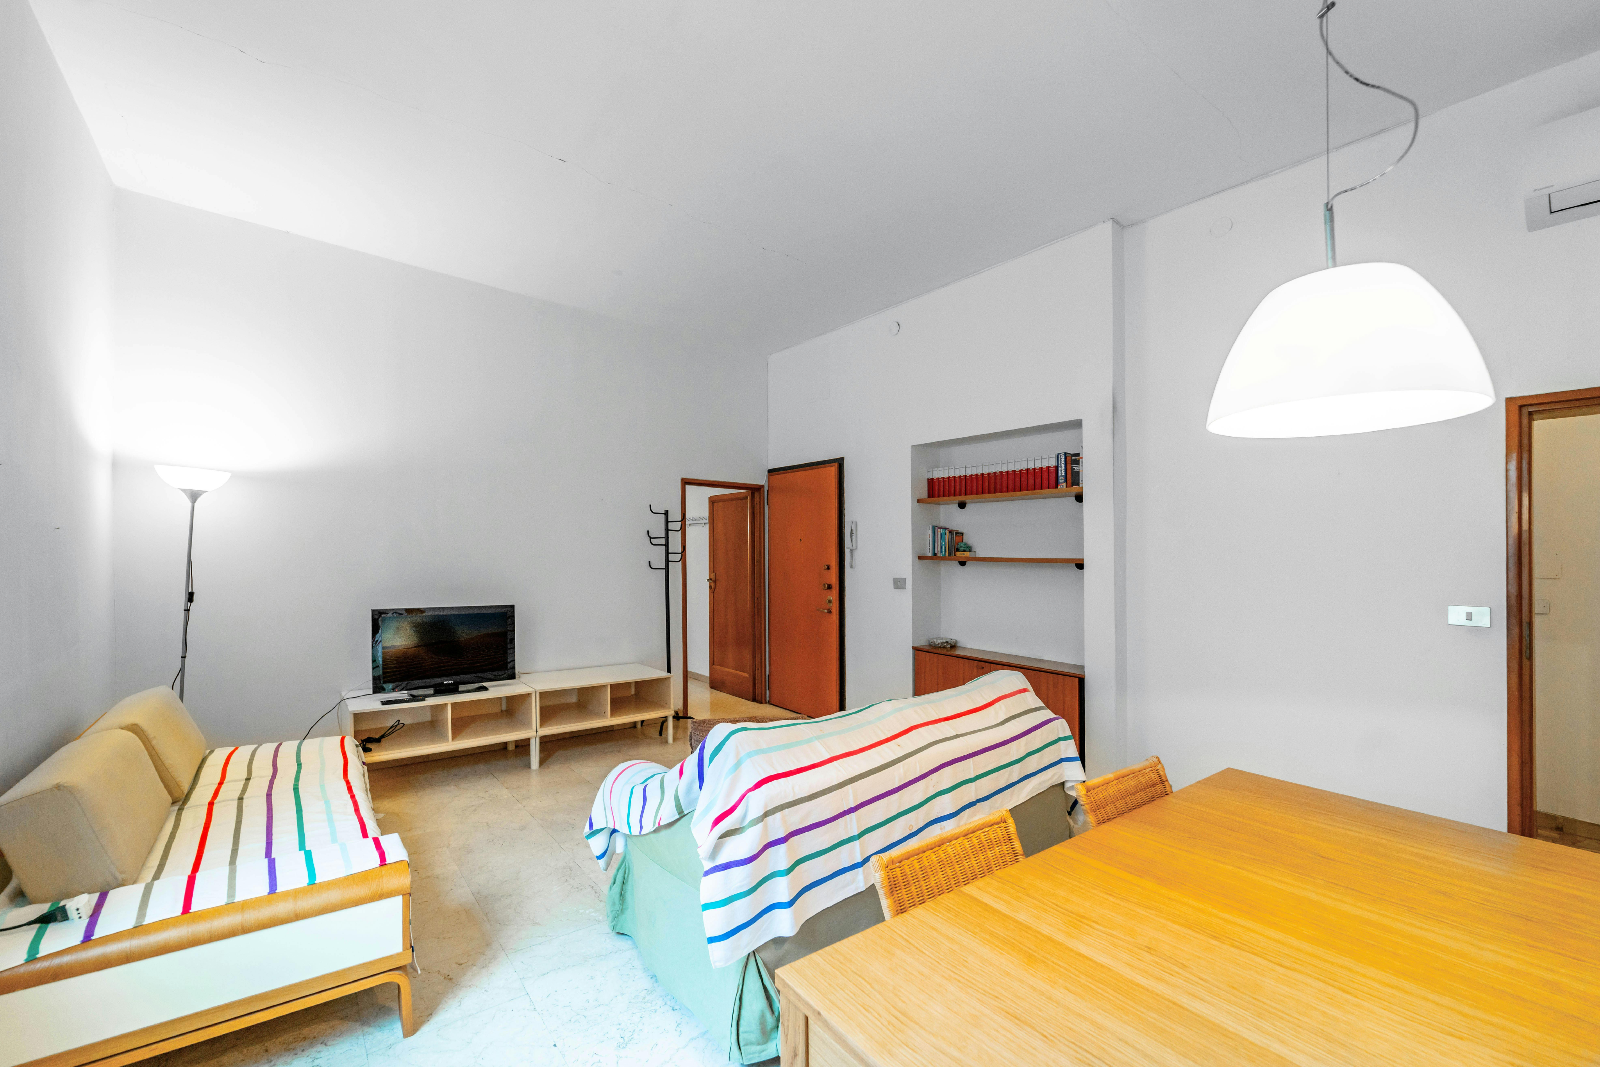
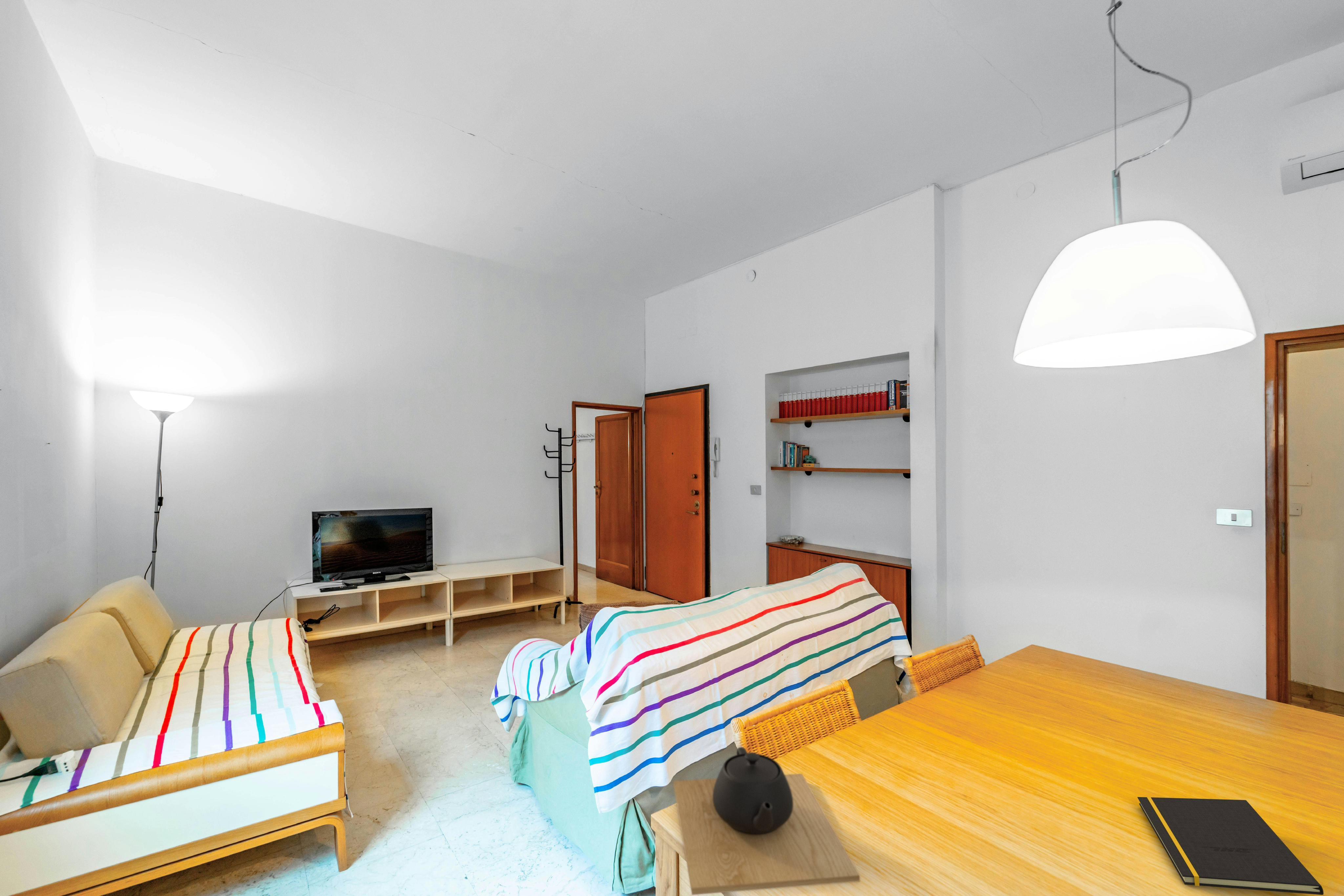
+ notepad (1218, 839)
+ teapot (755, 793)
